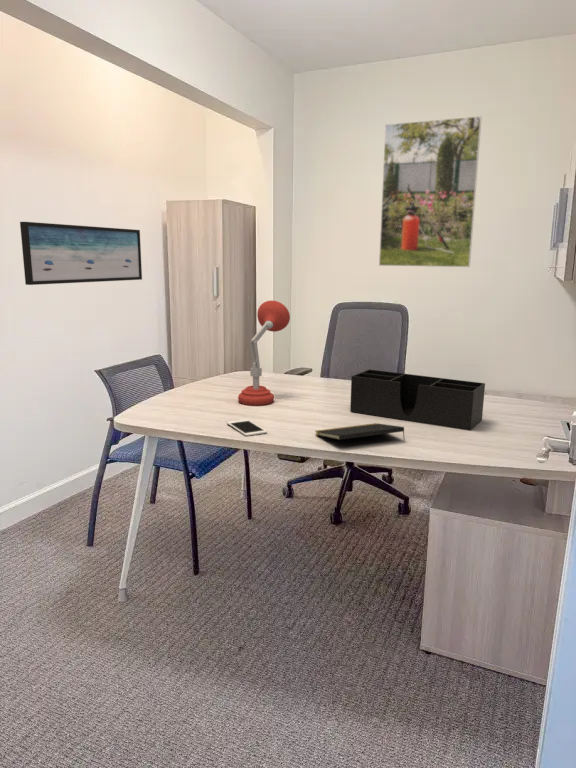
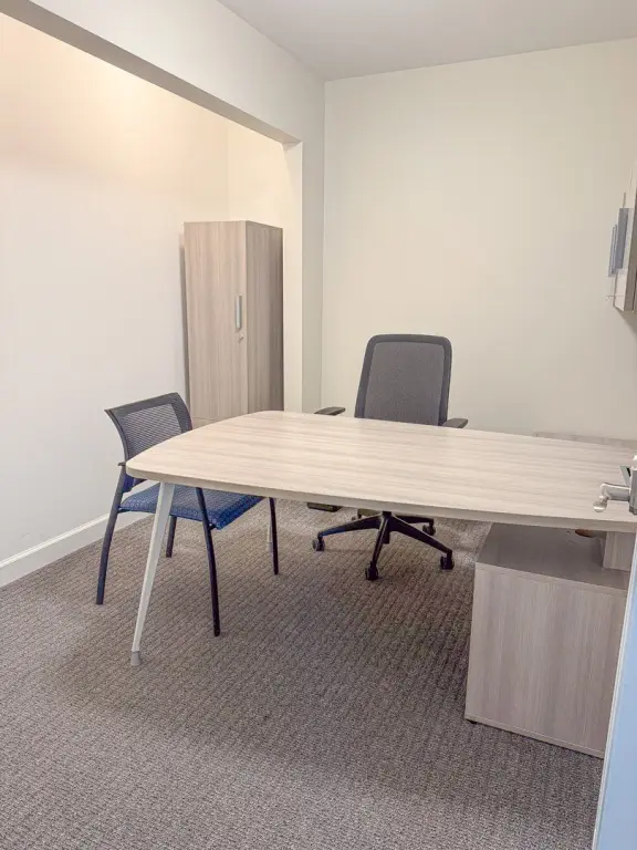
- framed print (427, 195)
- cell phone (246, 427)
- desk organizer (415, 397)
- wall art (88, 254)
- desk lamp (257, 351)
- notepad (358, 431)
